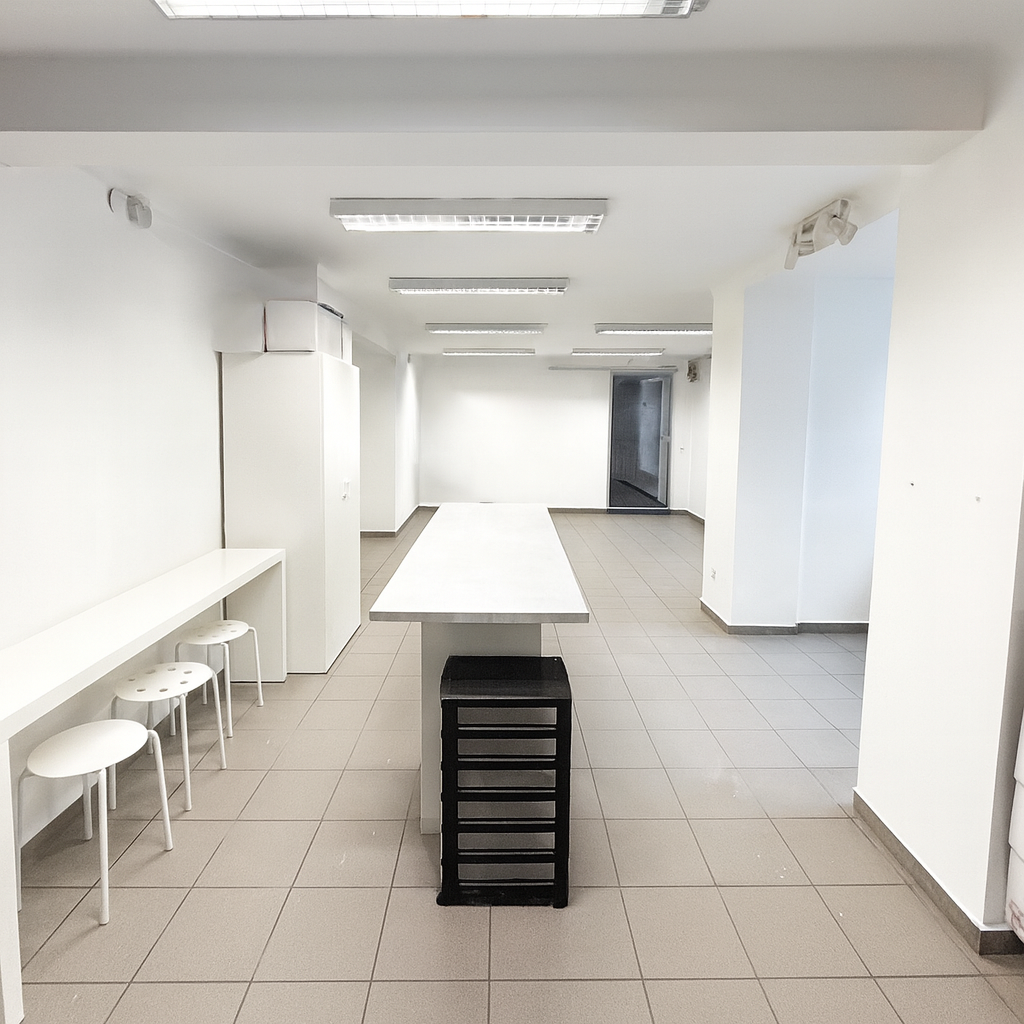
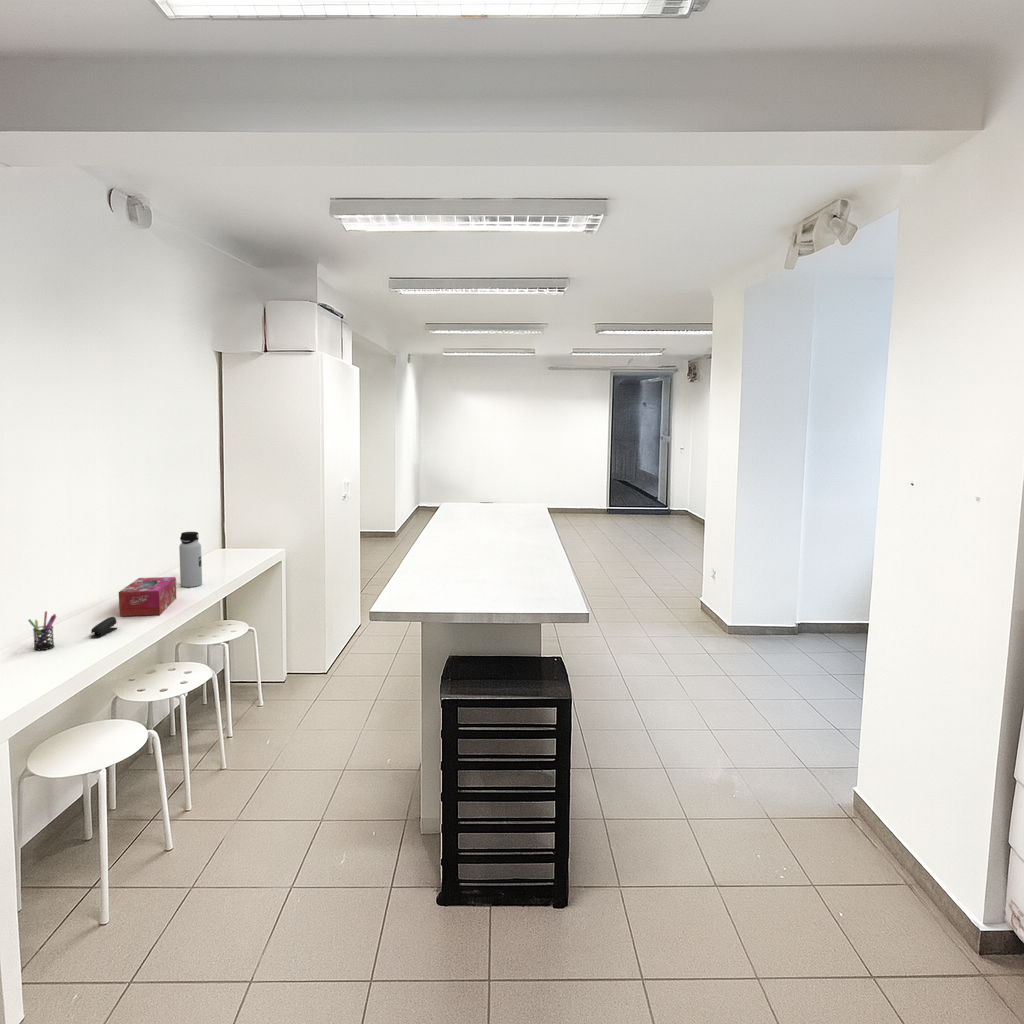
+ tissue box (149, 595)
+ water bottle (190, 558)
+ stapler (104, 626)
+ pen holder (41, 630)
